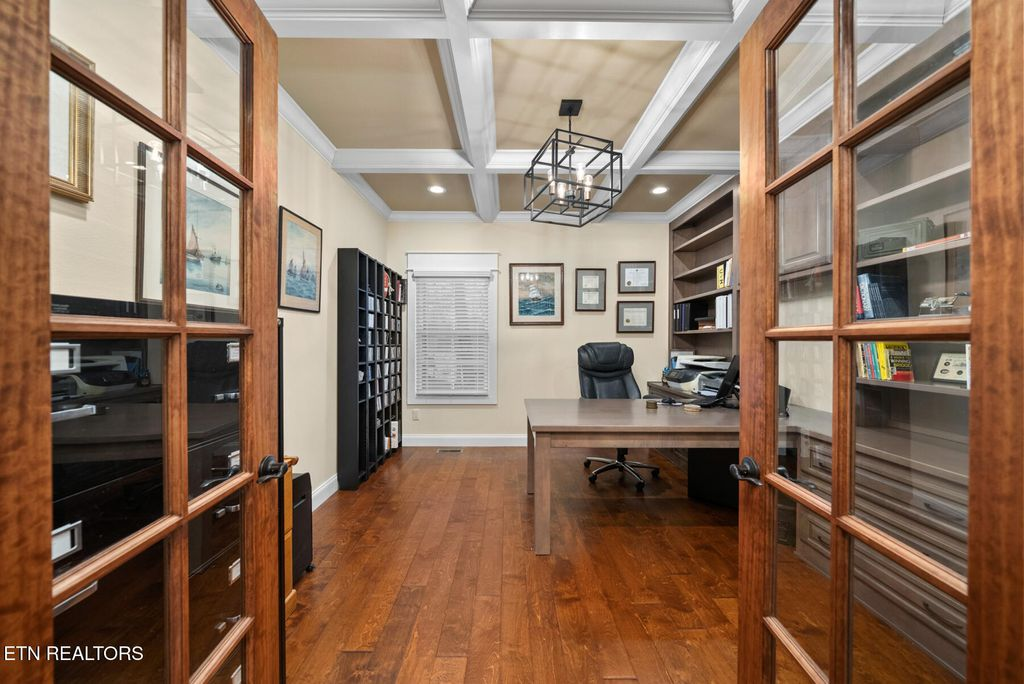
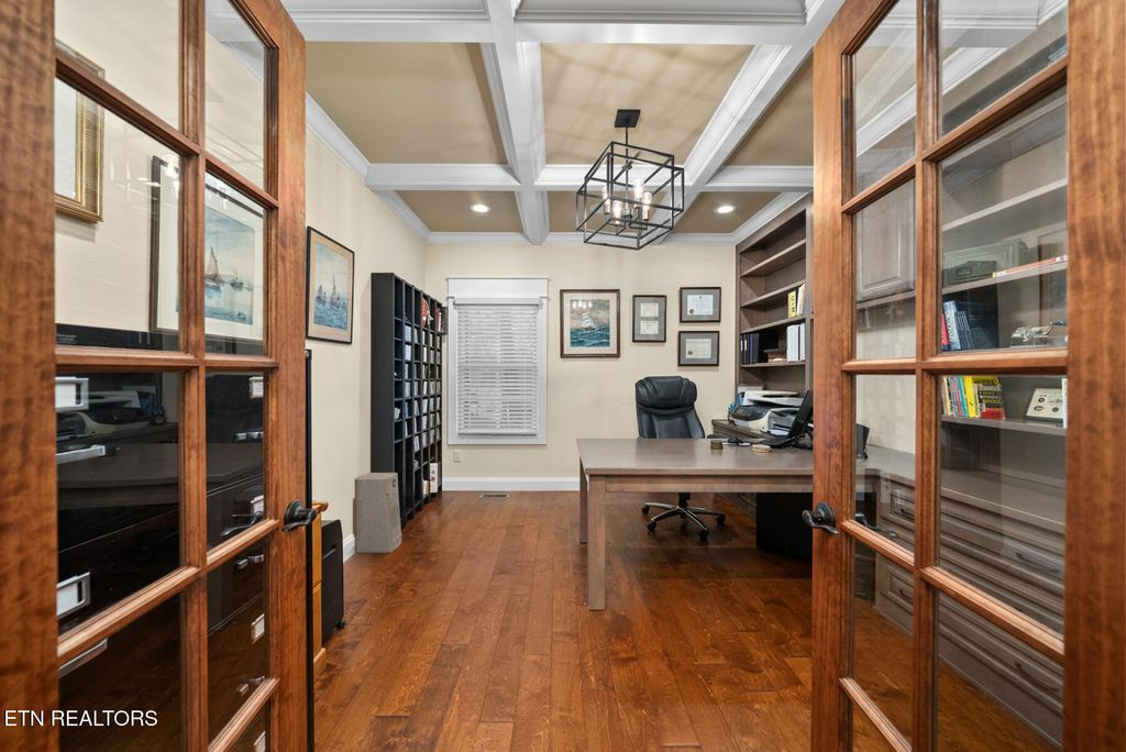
+ air purifier (377, 511)
